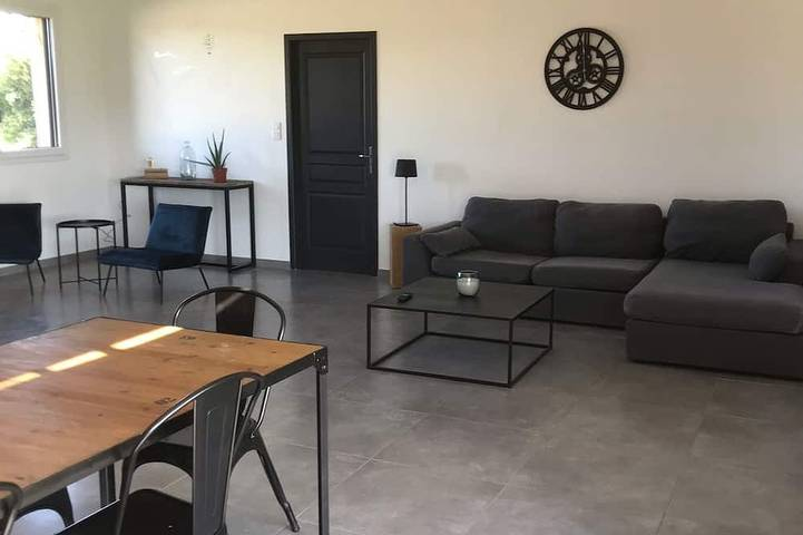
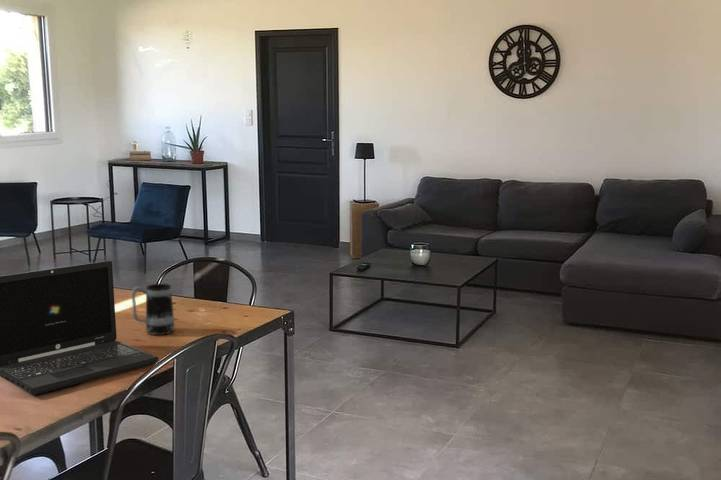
+ mug (153, 308)
+ laptop (74, 322)
